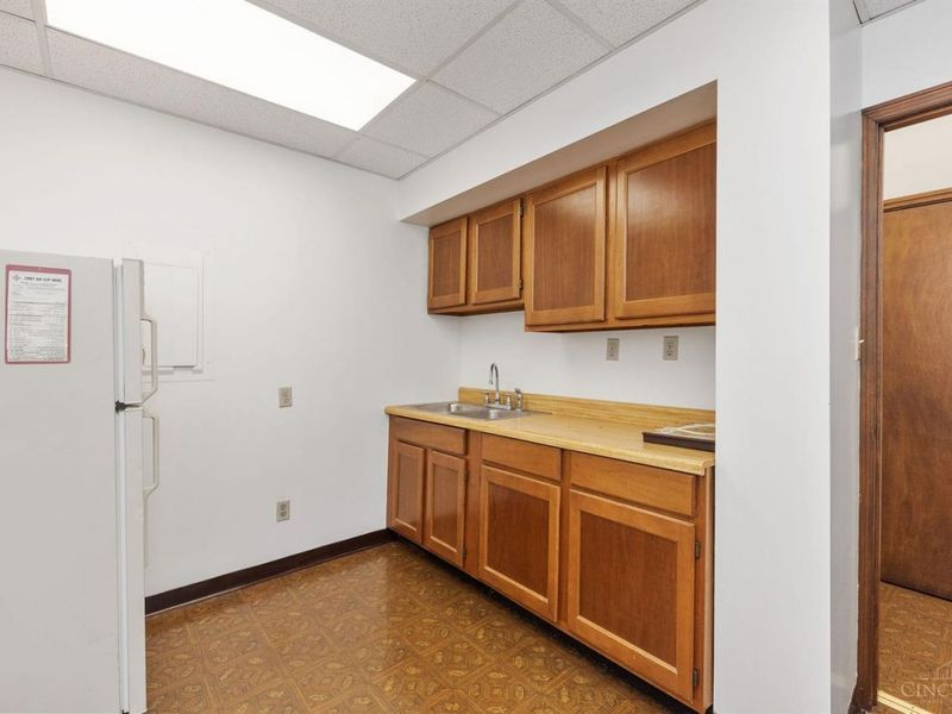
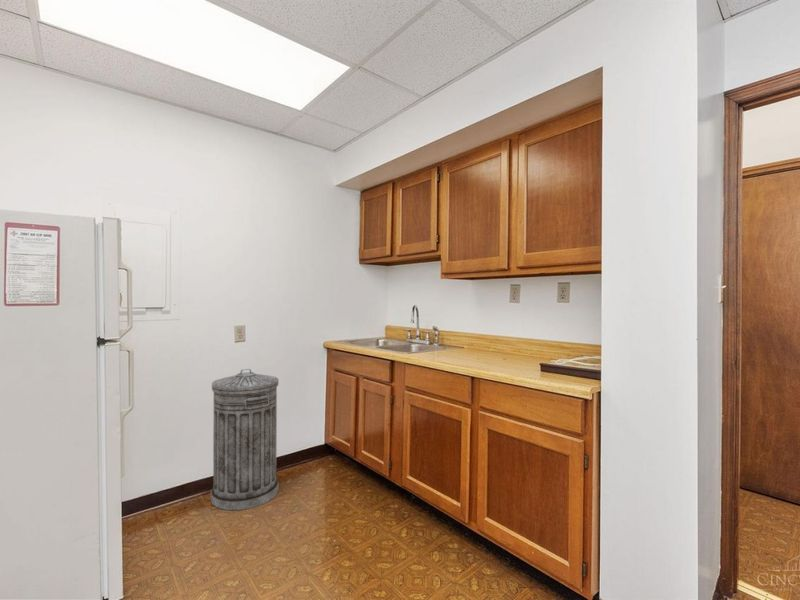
+ trash can (245, 431)
